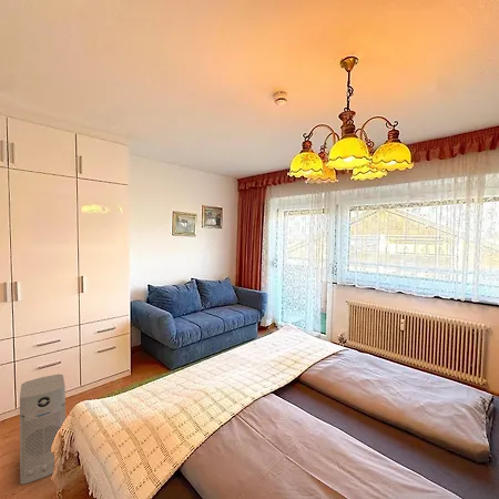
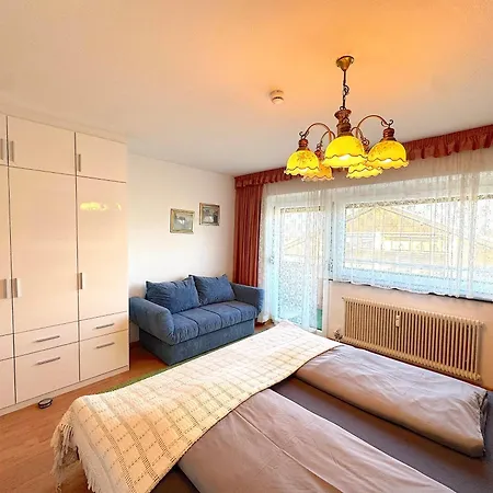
- air purifier (43, 424)
